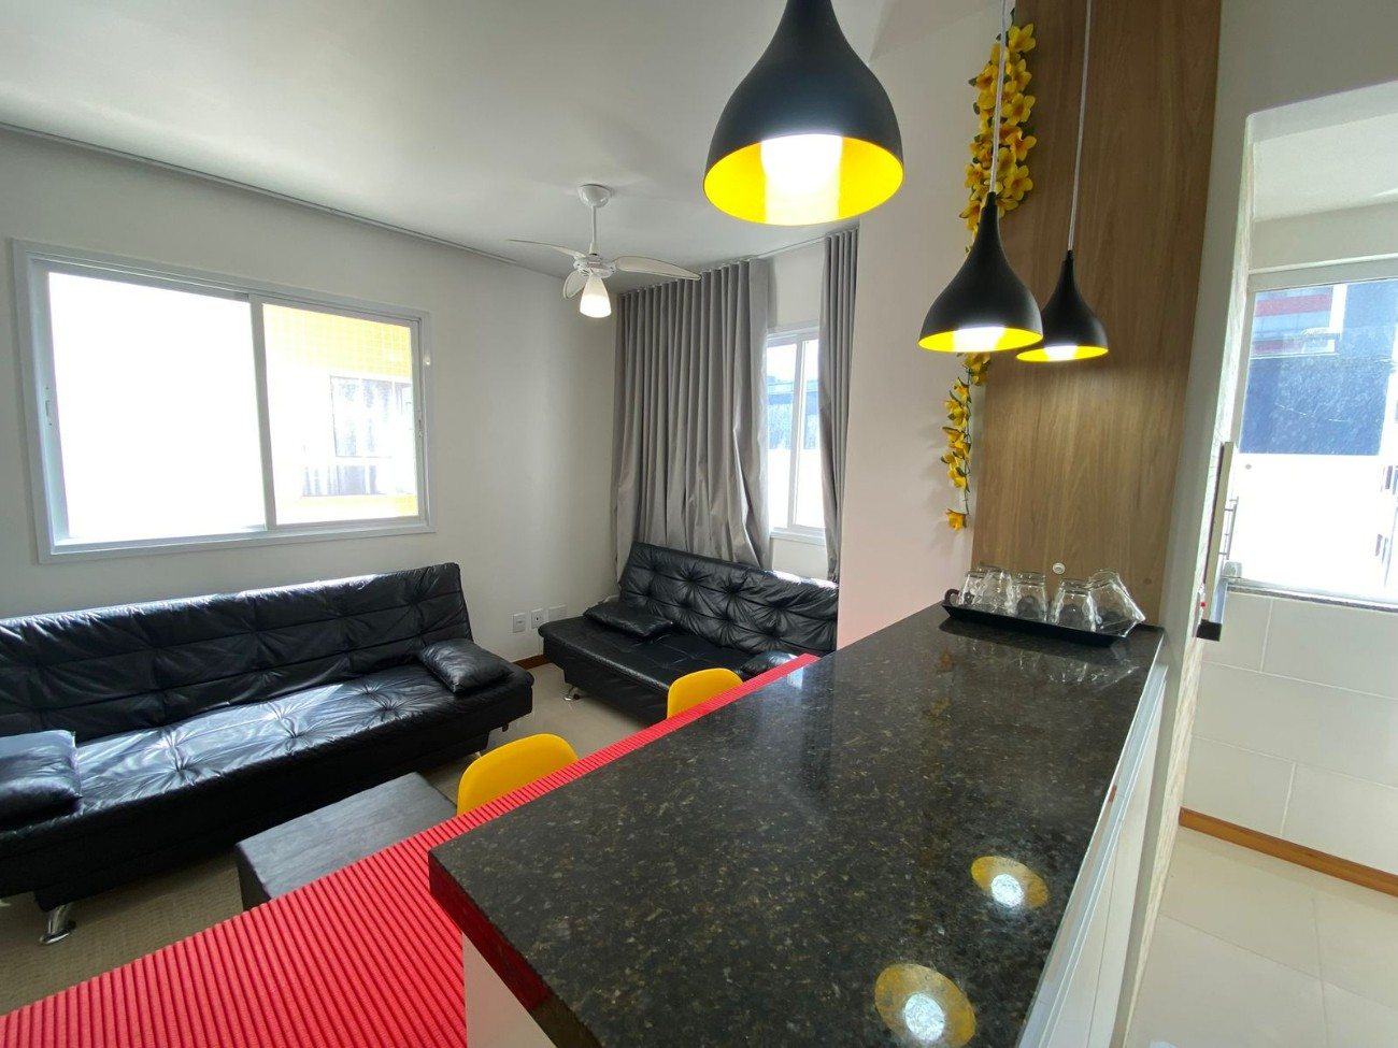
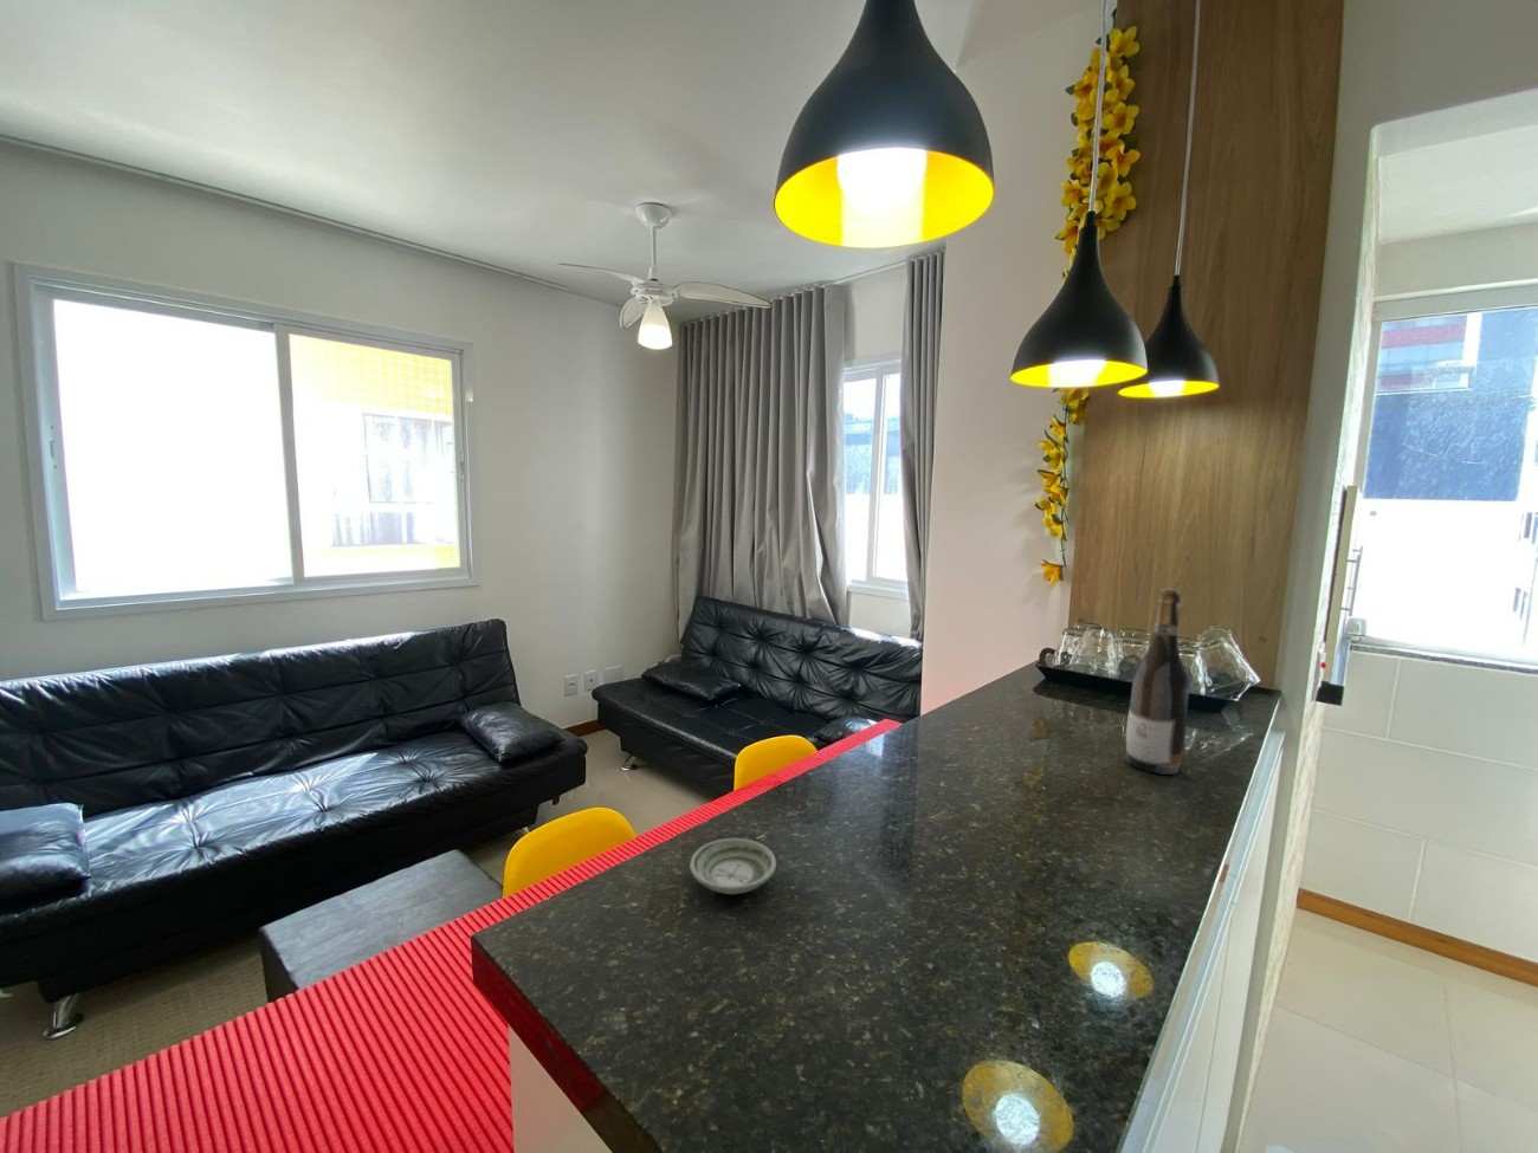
+ wine bottle (1160, 678)
+ saucer (733, 871)
